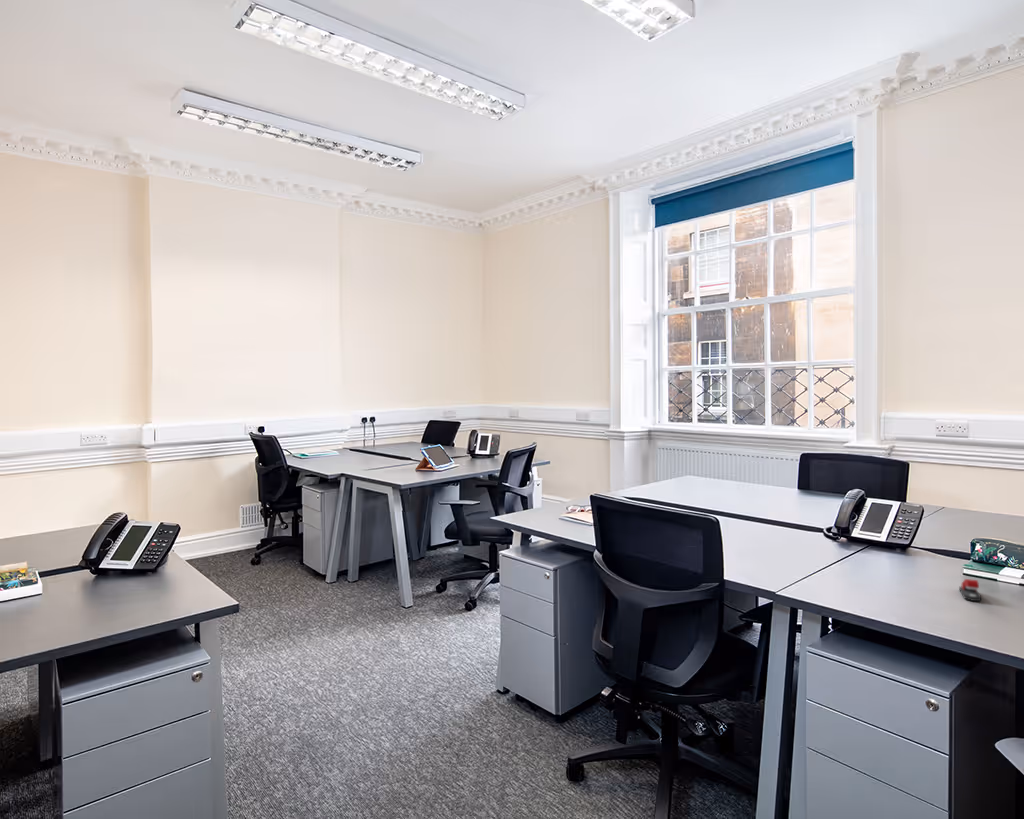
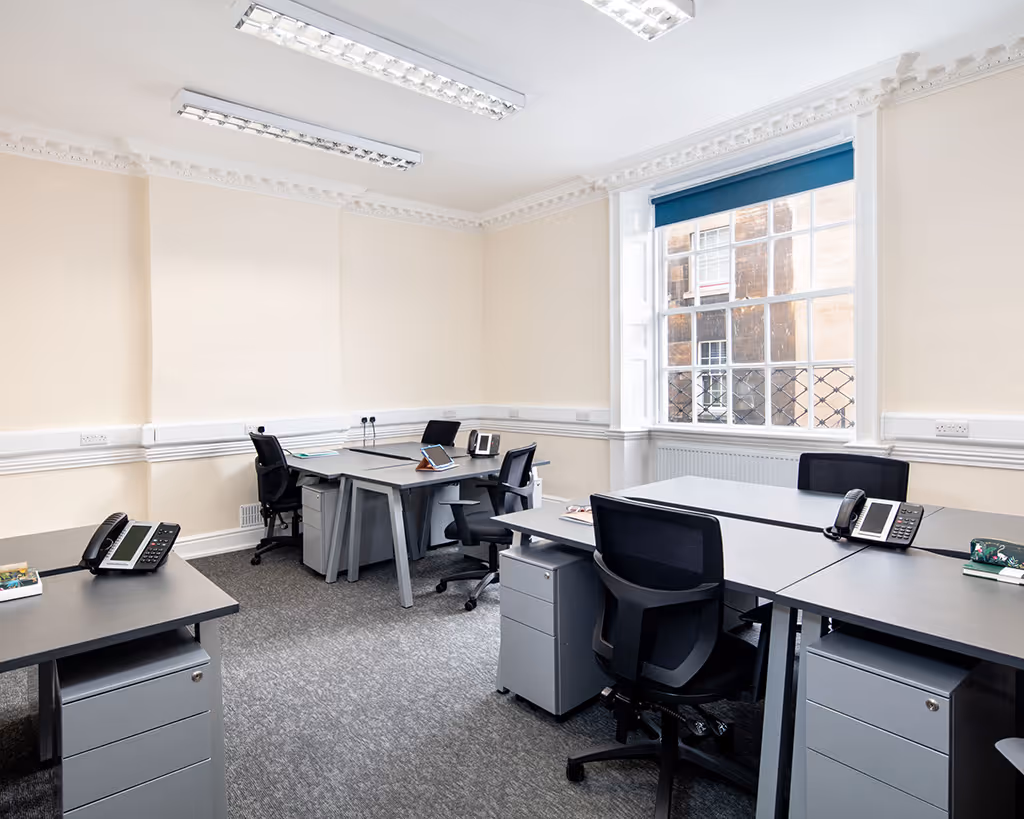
- stapler (970, 586)
